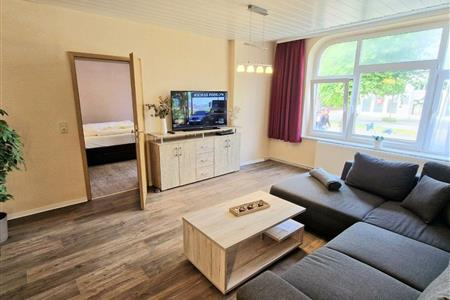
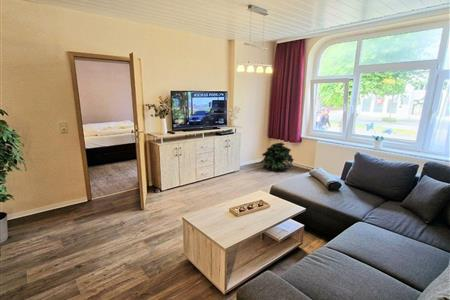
+ potted plant (277, 155)
